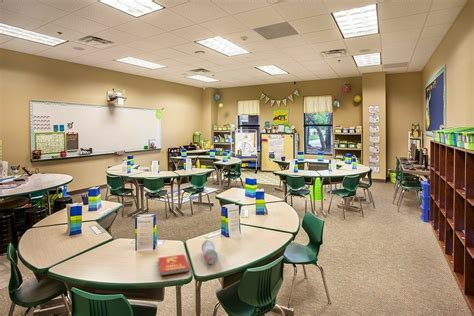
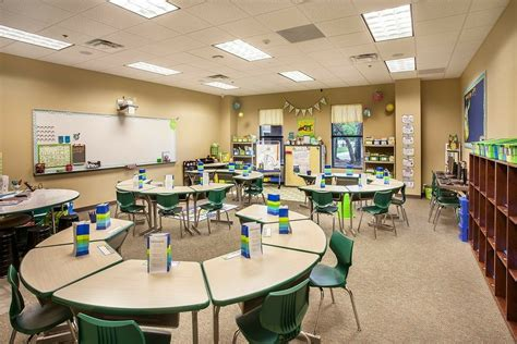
- pencil case (209, 251)
- book (173, 264)
